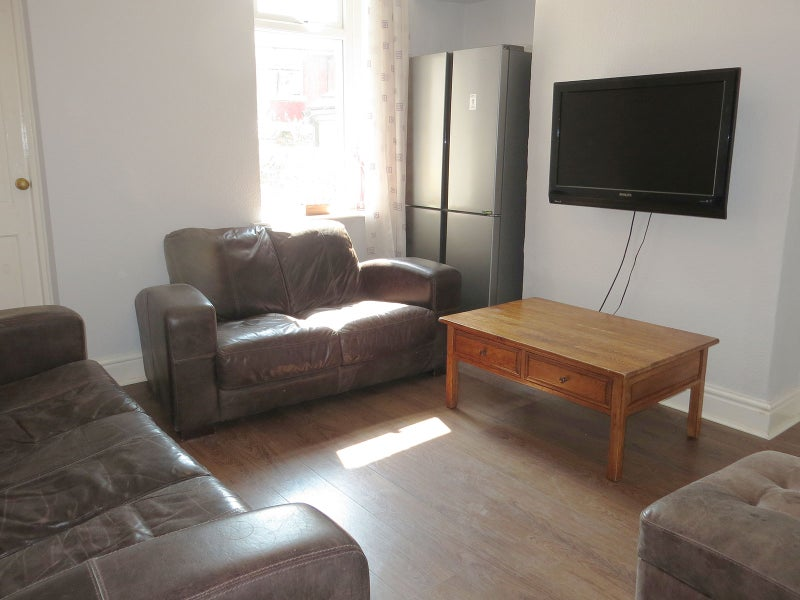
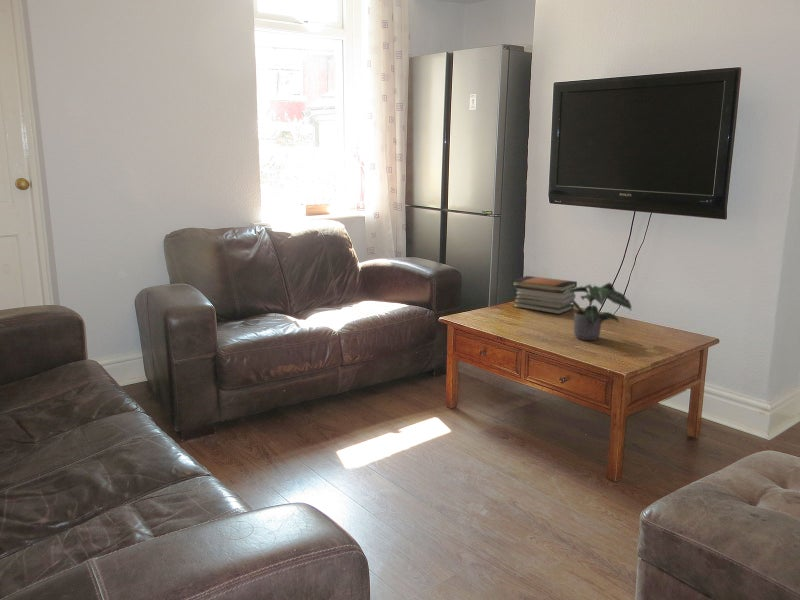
+ potted plant (594, 311)
+ book stack (544, 294)
